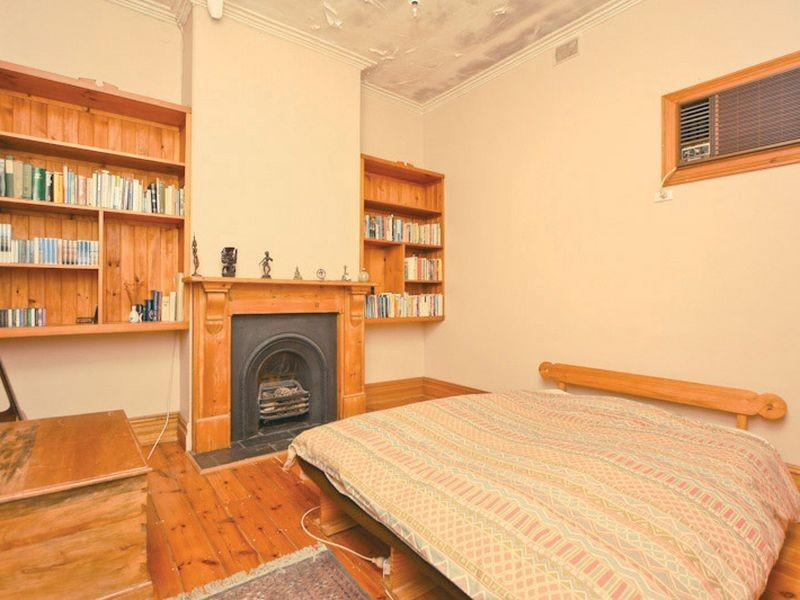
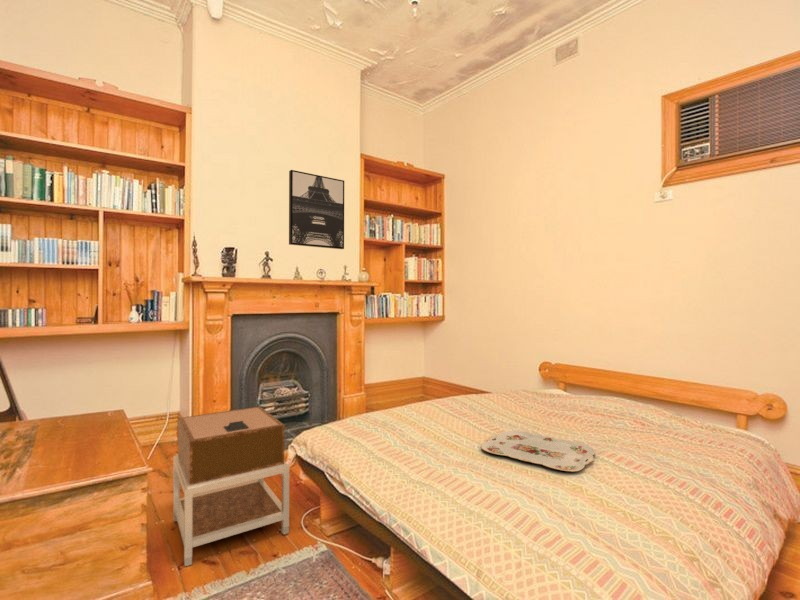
+ nightstand (229, 471)
+ serving tray (537, 449)
+ wall art (317, 211)
